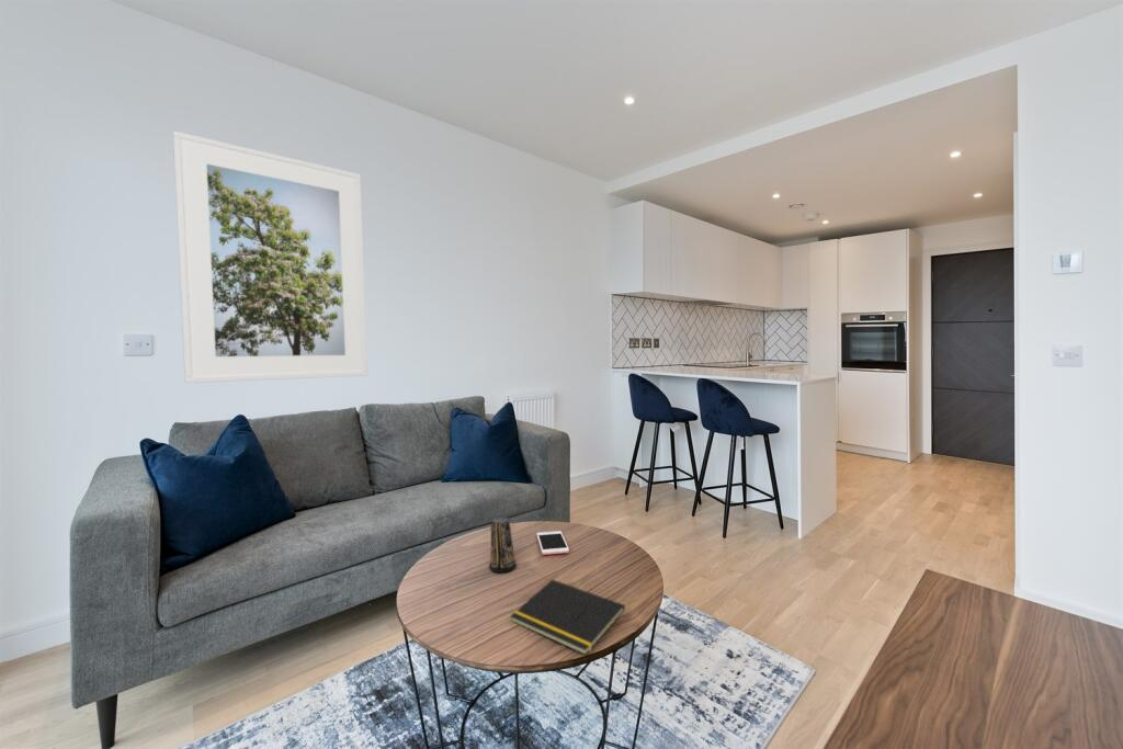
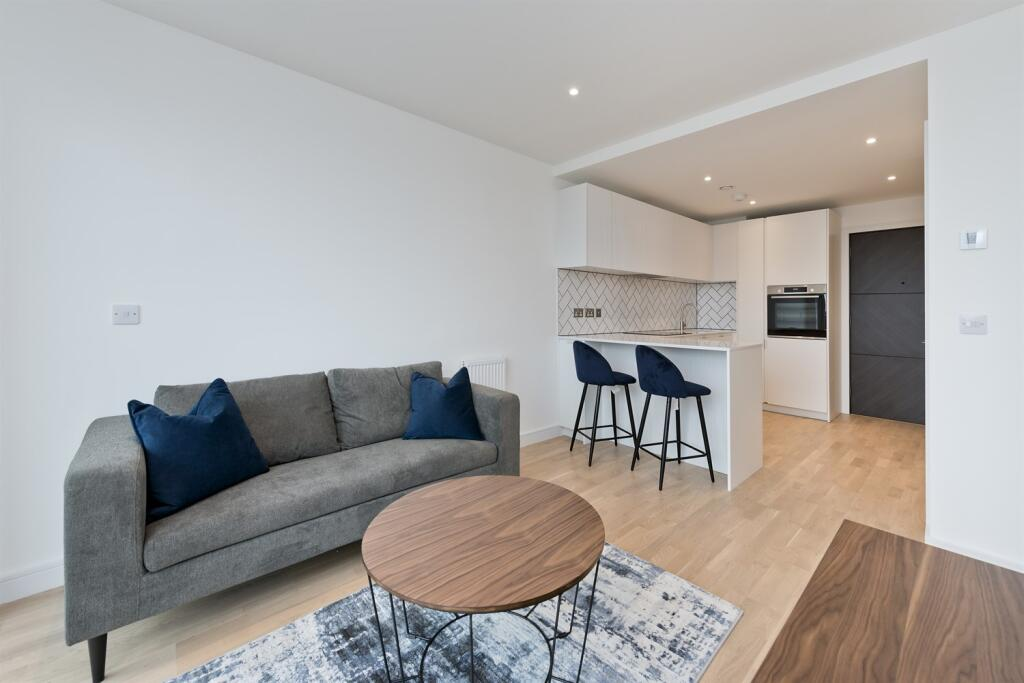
- notepad (567, 613)
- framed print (281, 268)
- candle (501, 542)
- cell phone (552, 542)
